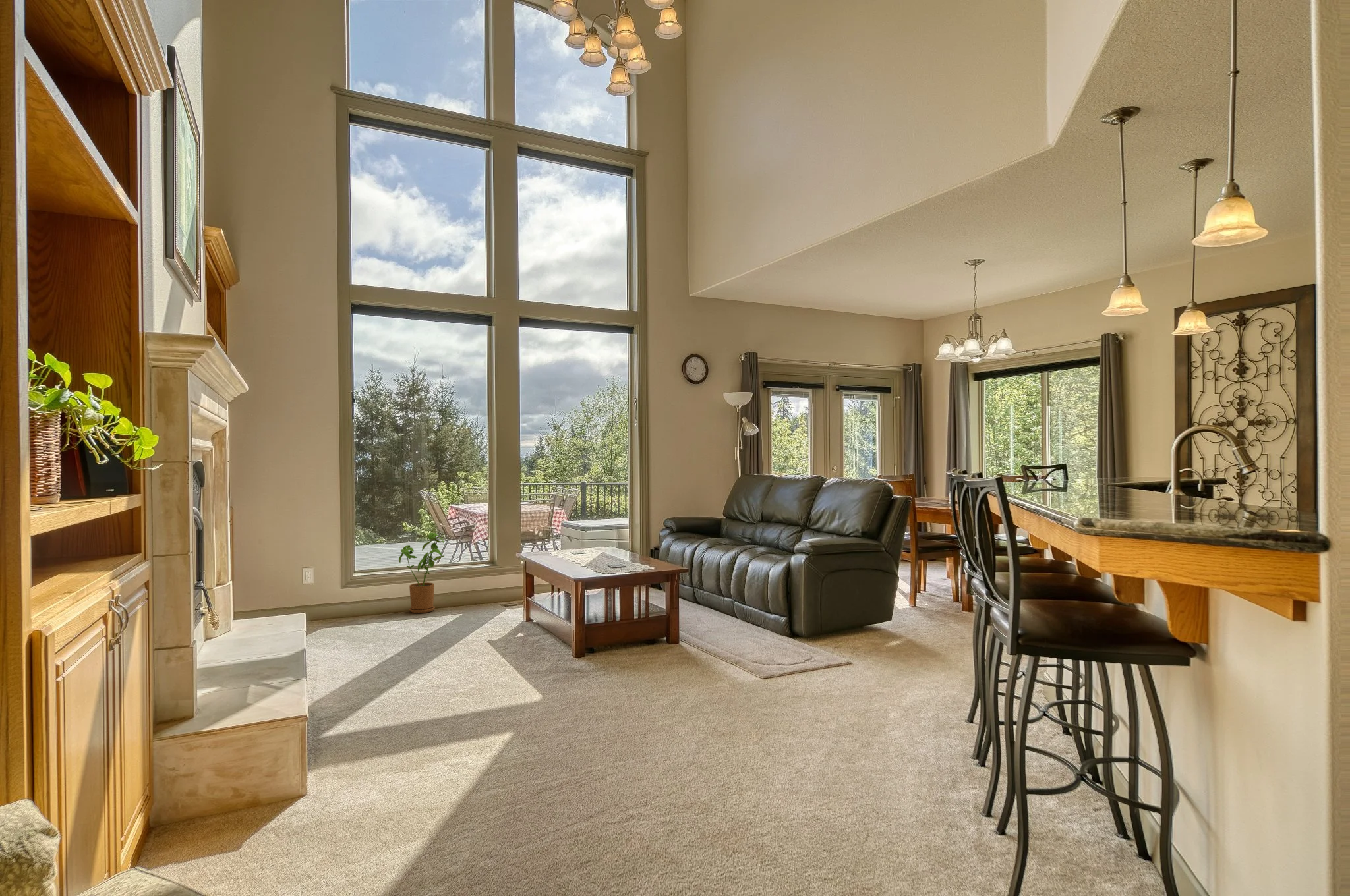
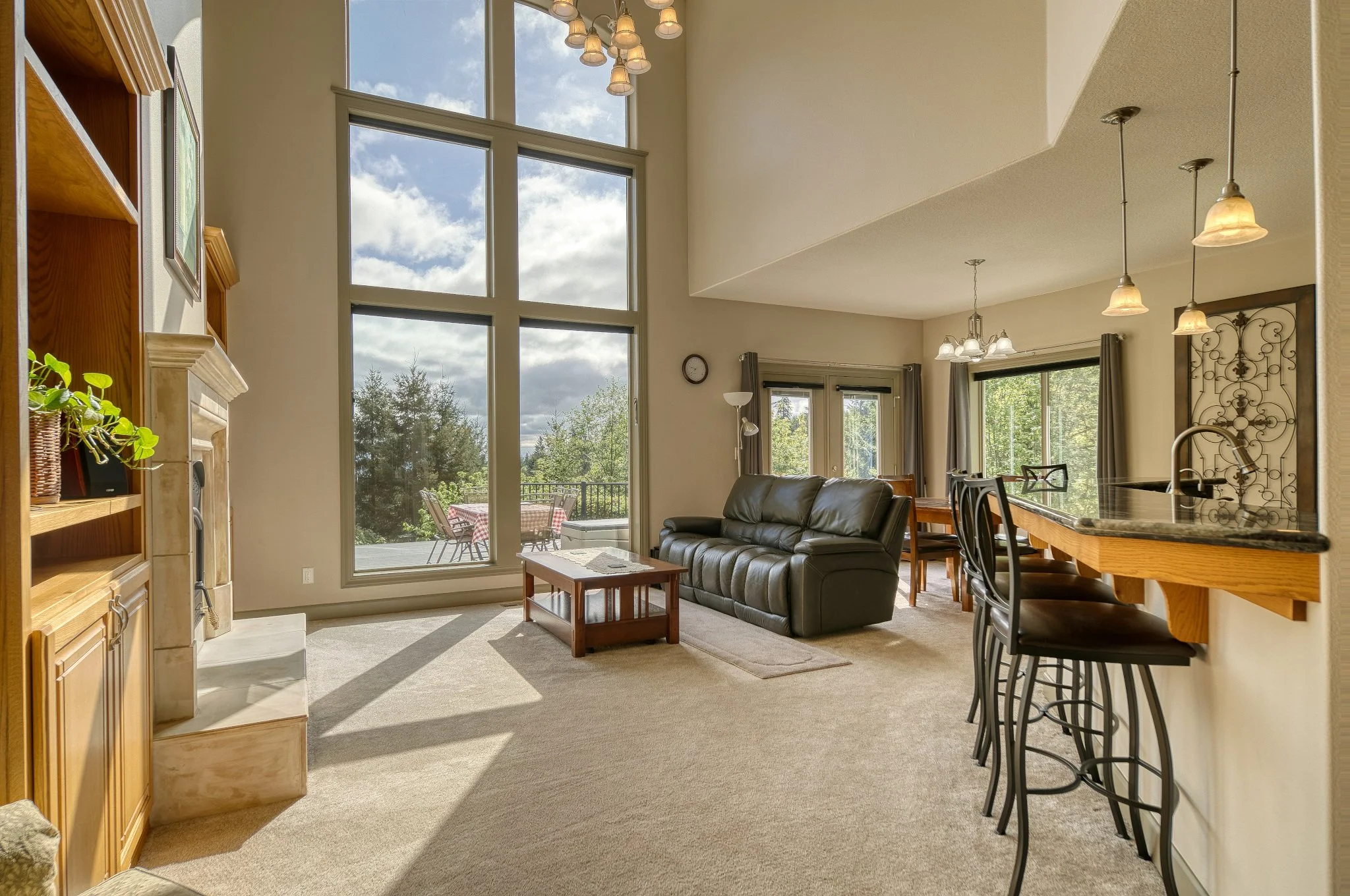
- house plant (425, 572)
